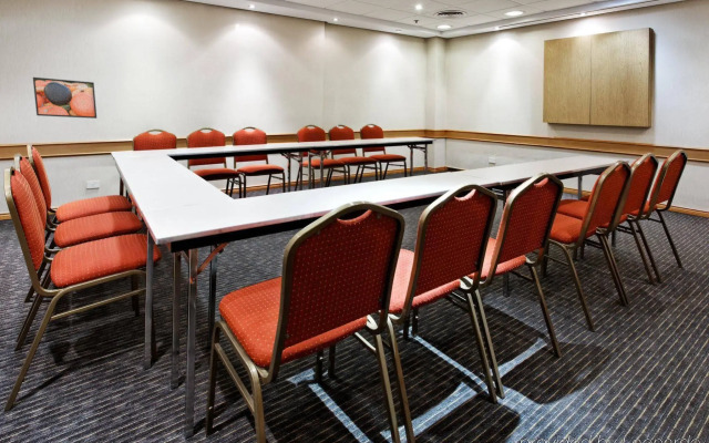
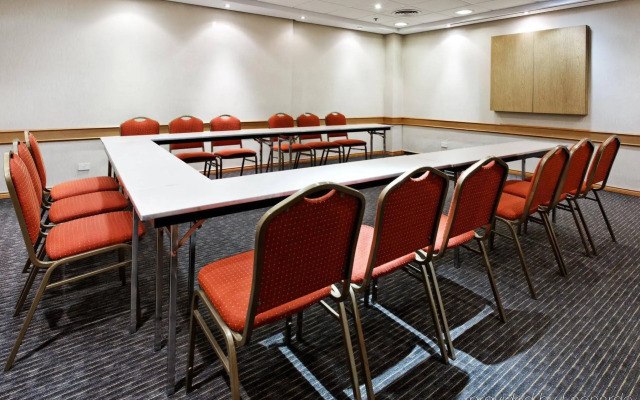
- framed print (65, 97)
